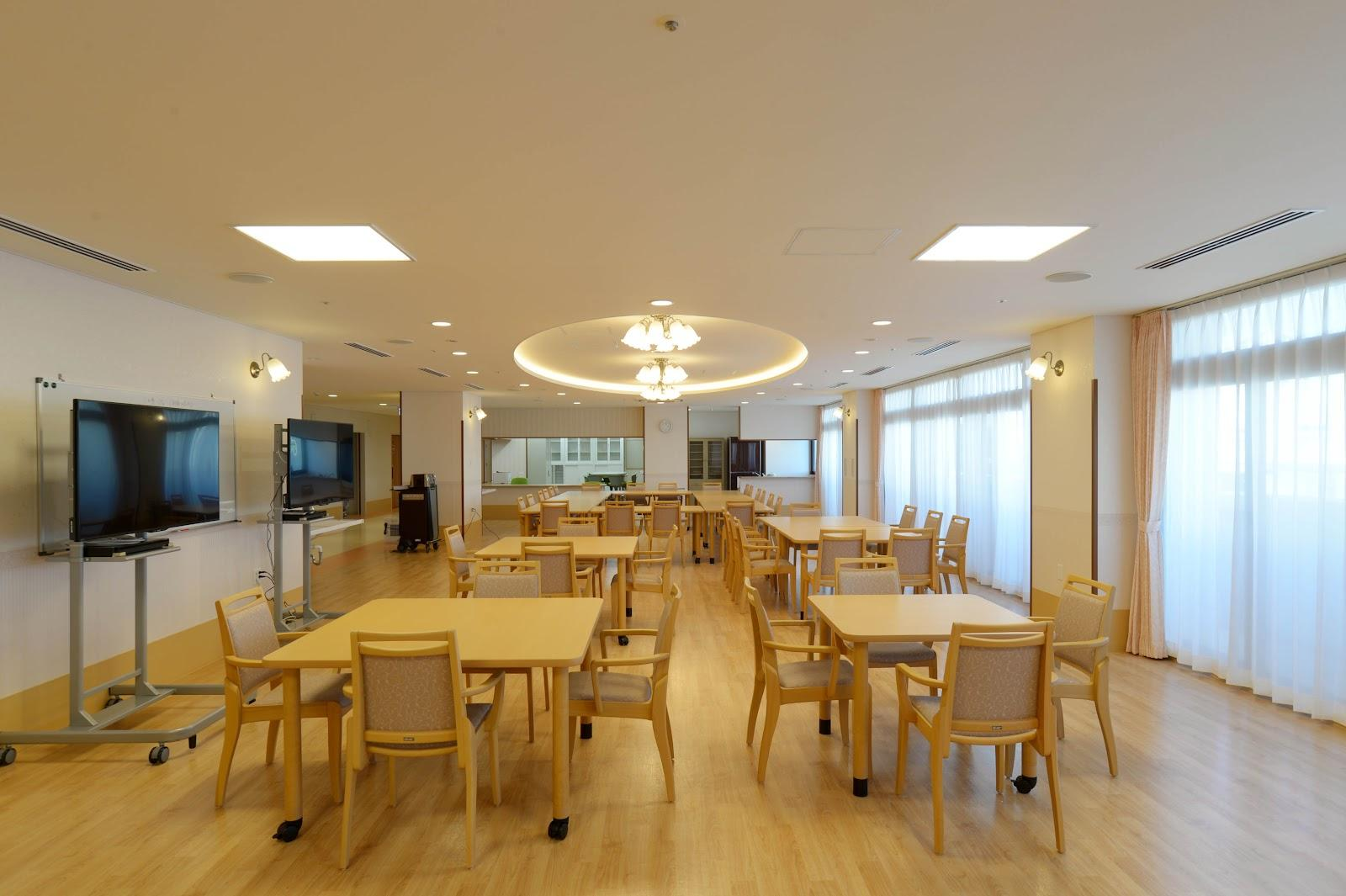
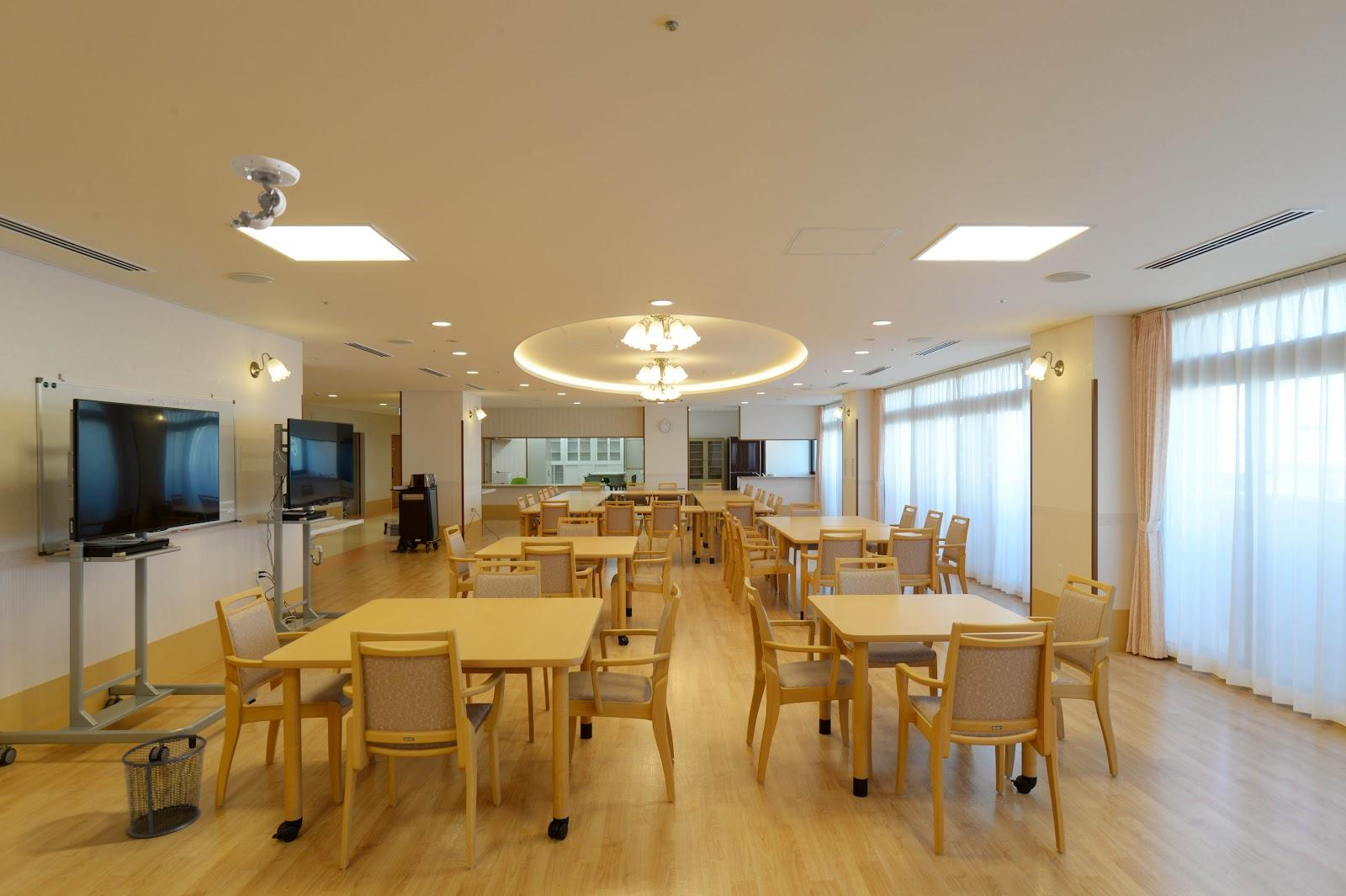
+ waste bin (165, 784)
+ security camera (265, 198)
